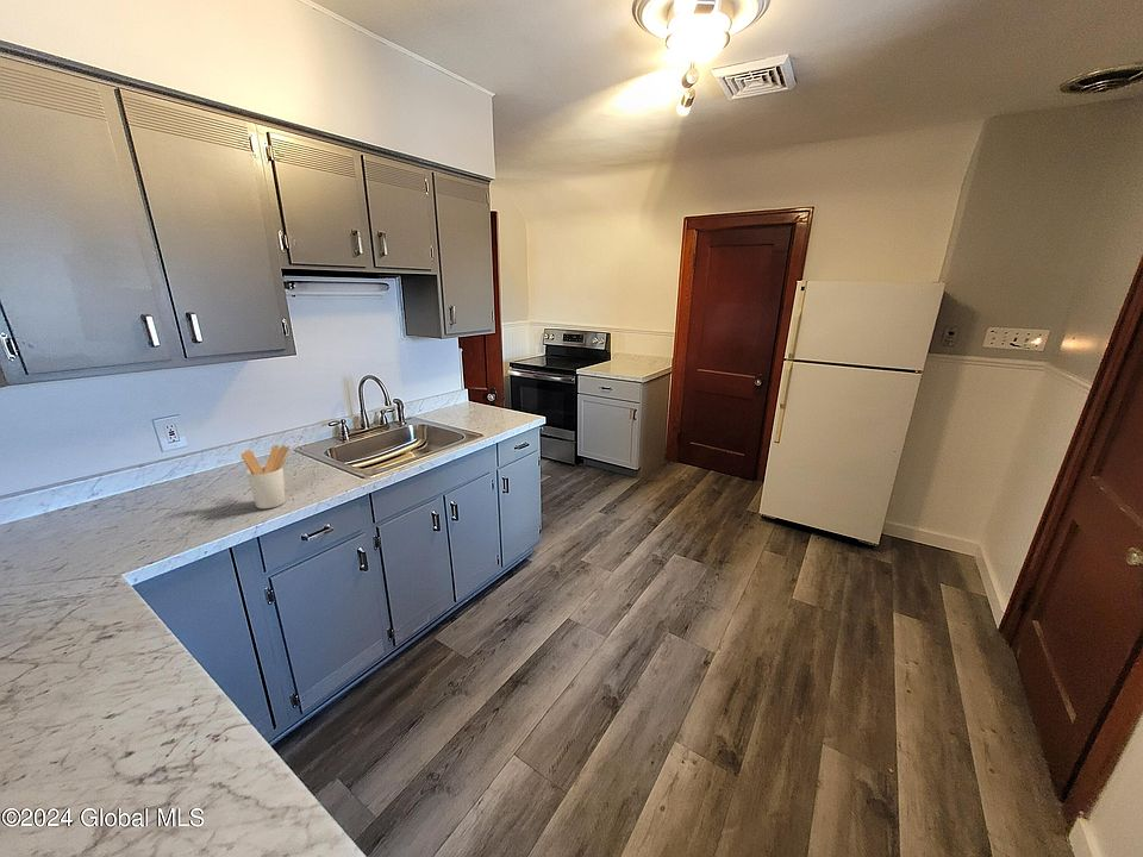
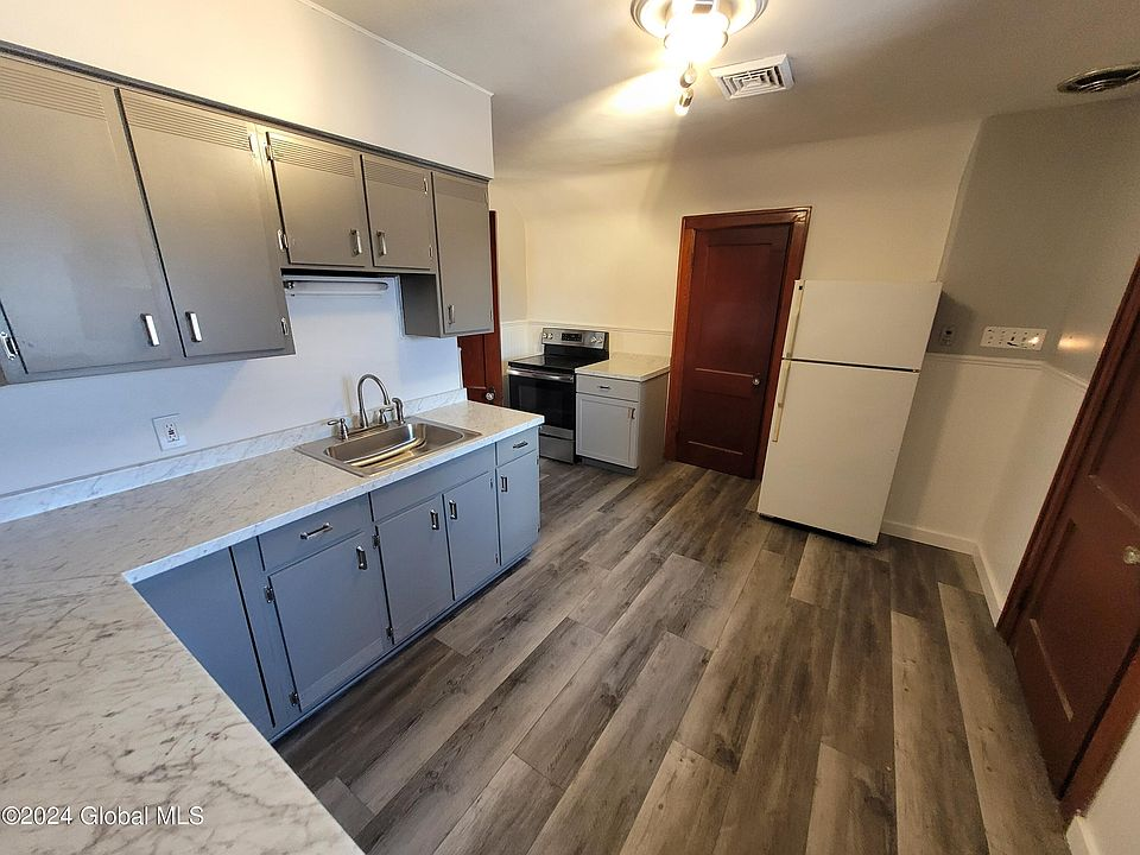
- utensil holder (271, 475)
